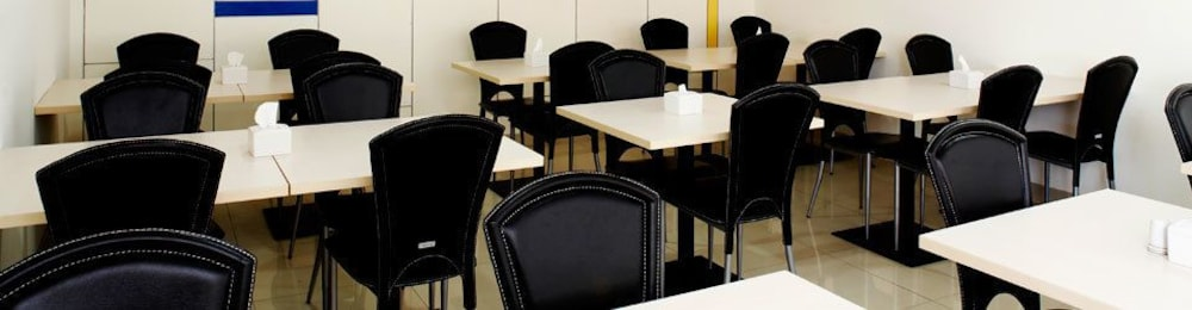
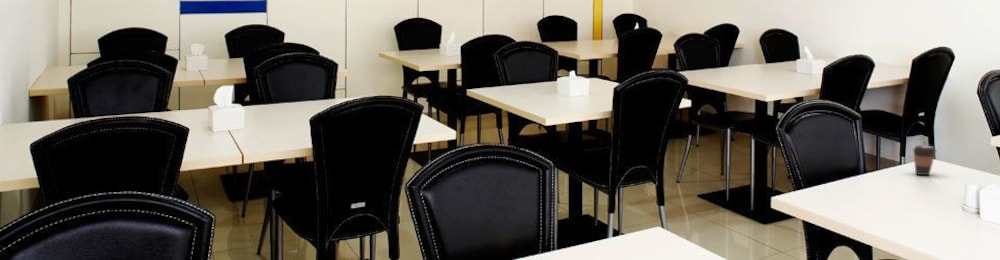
+ coffee cup (923, 160)
